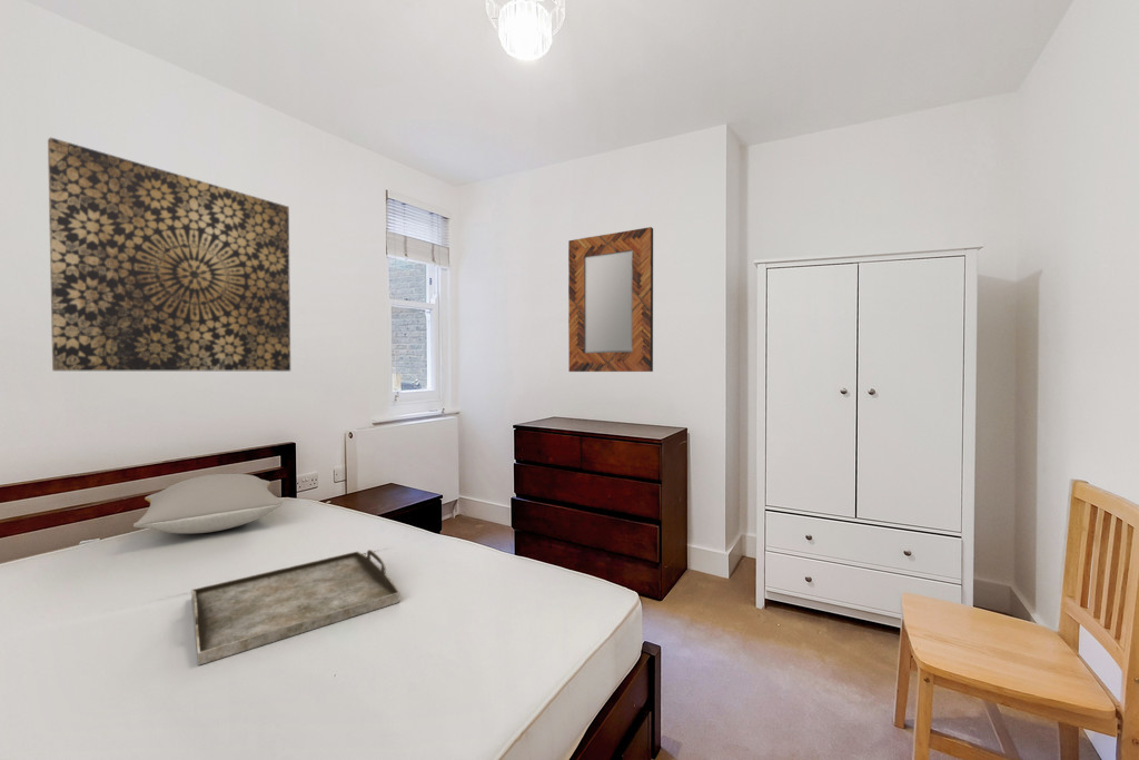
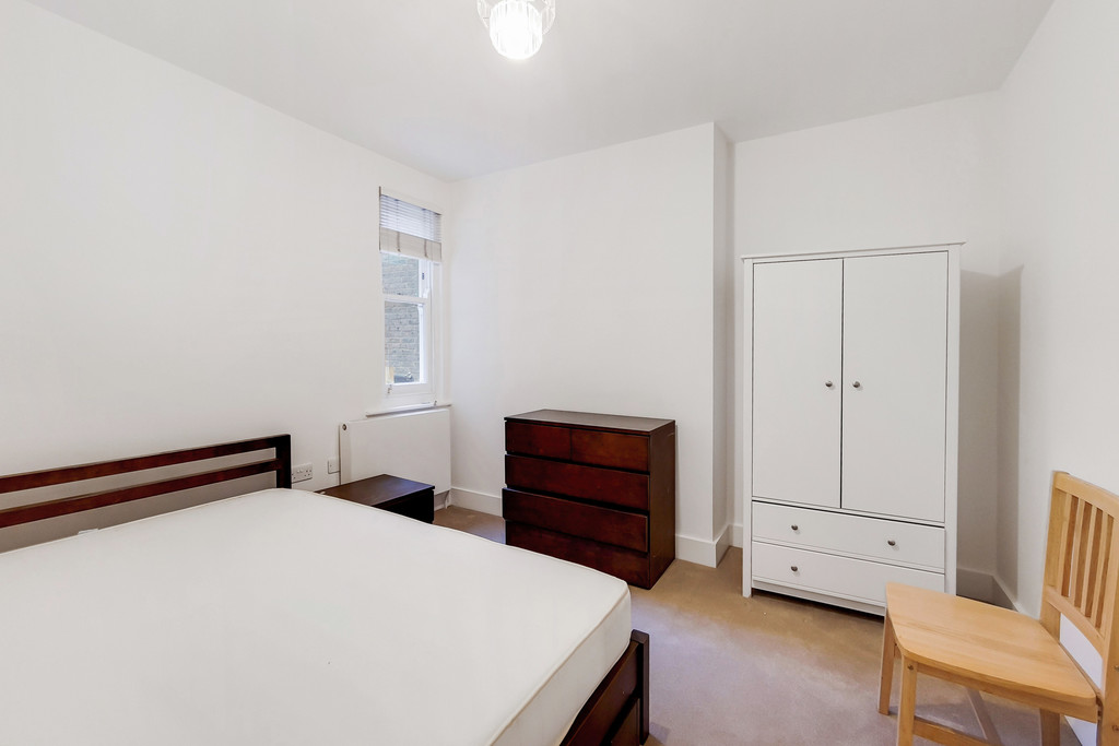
- serving tray (295, 586)
- pillow (212, 500)
- wall art (189, 275)
- home mirror (608, 303)
